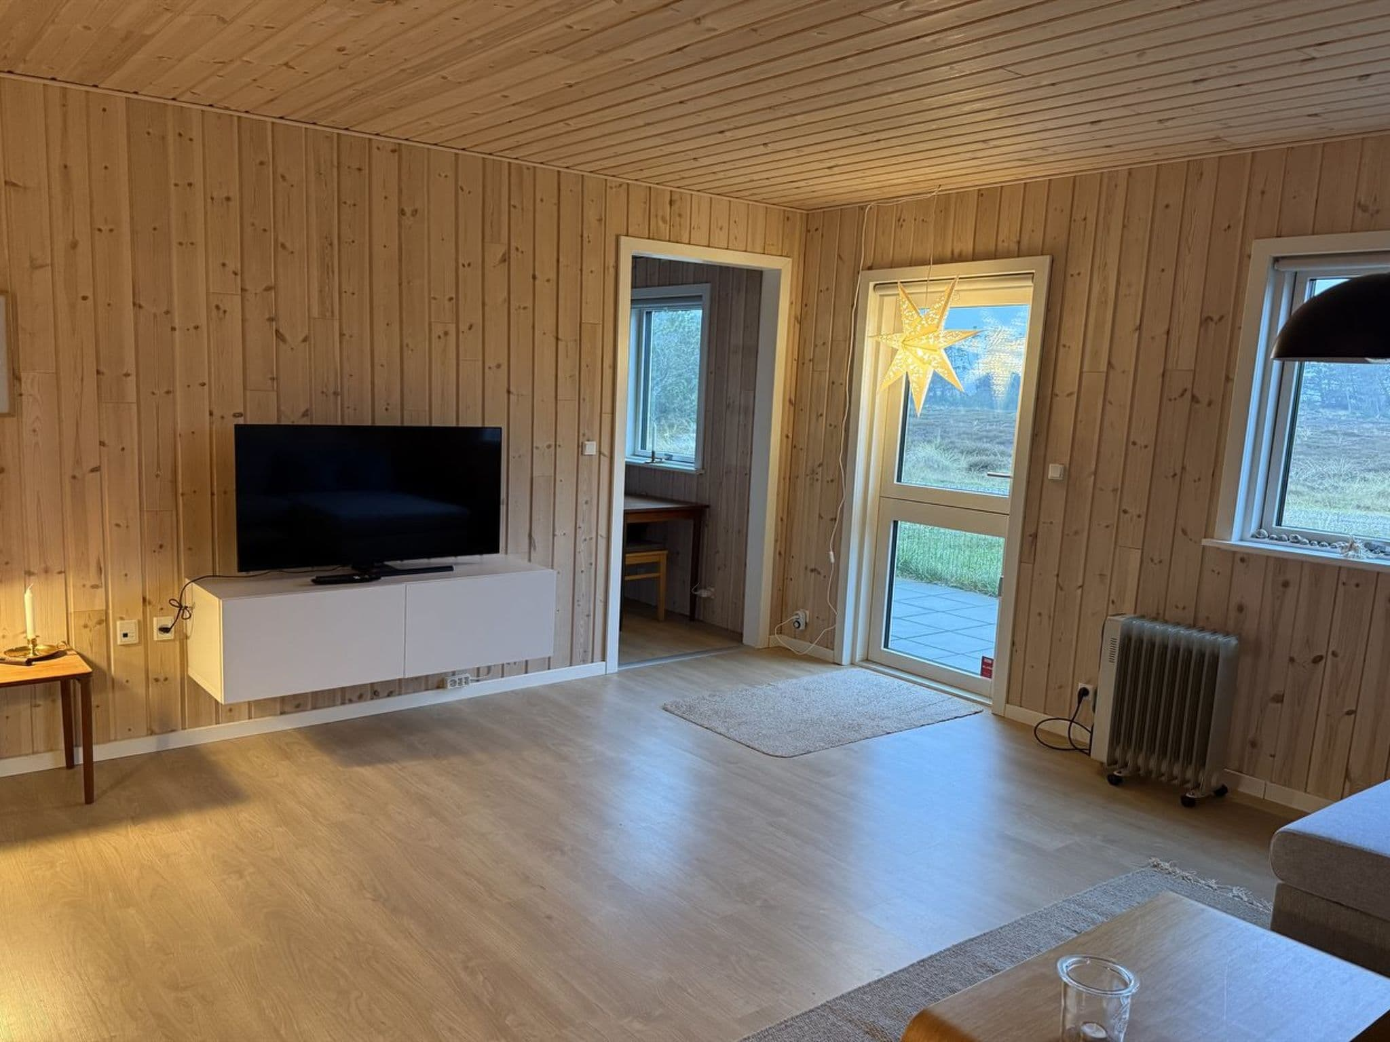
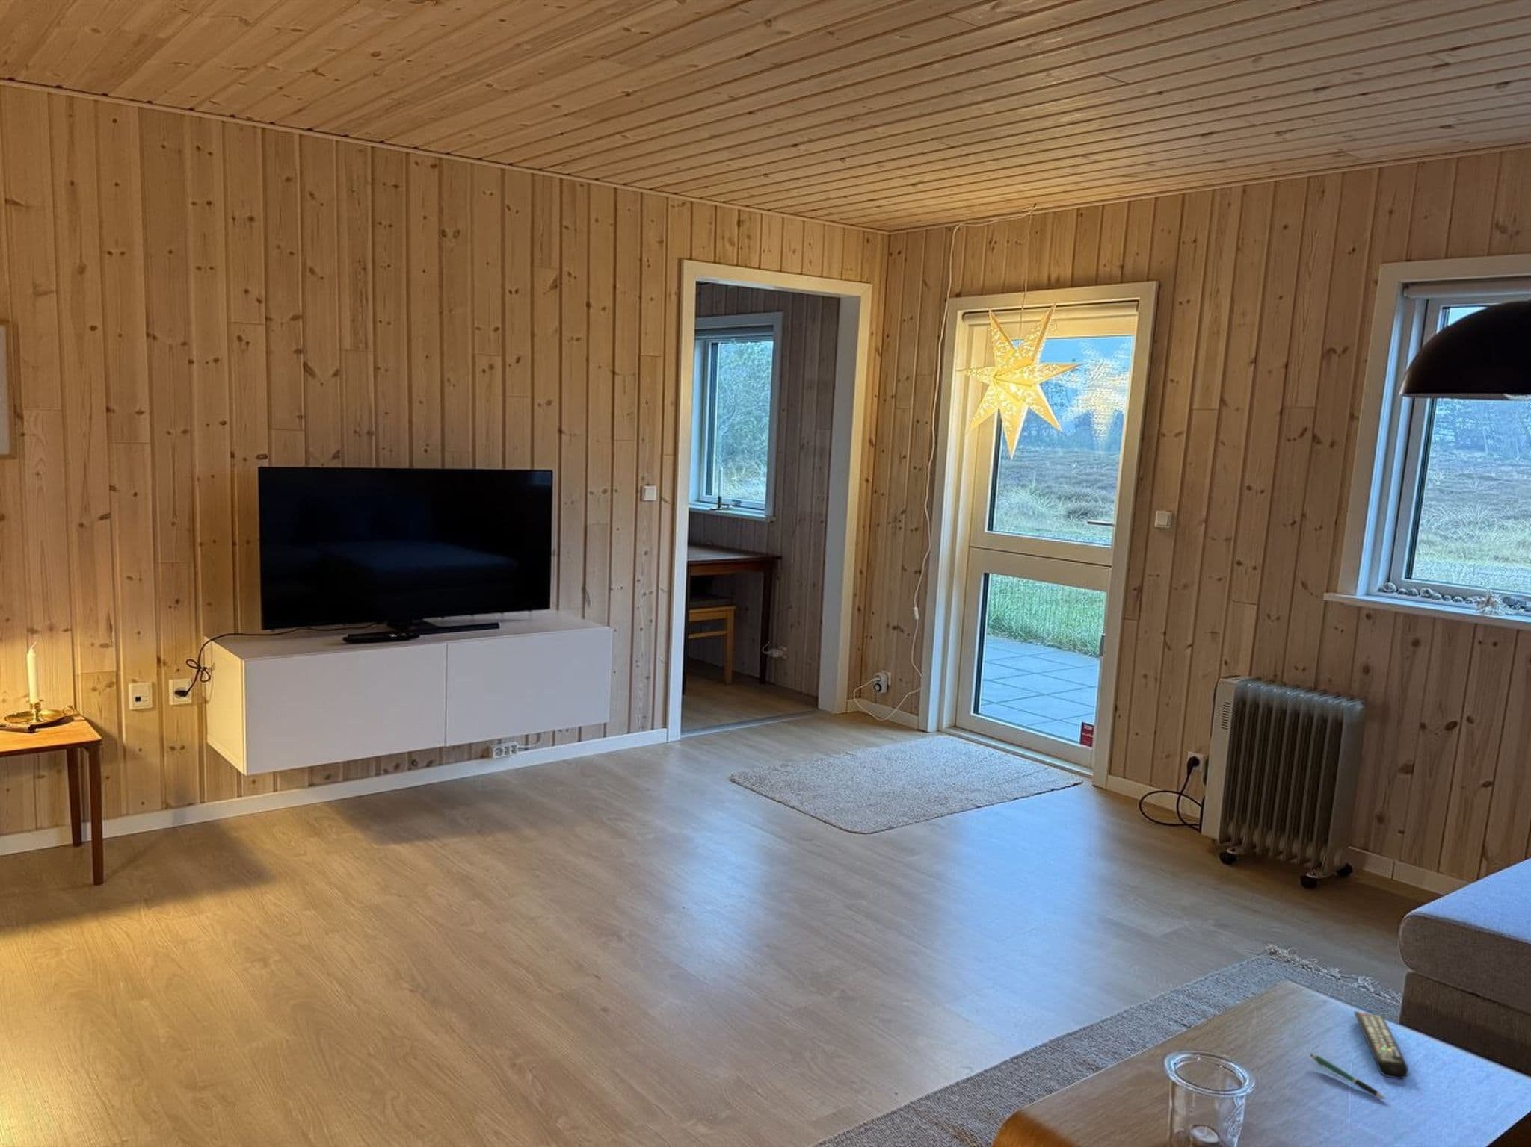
+ remote control (1379, 1042)
+ pen (1347, 1075)
